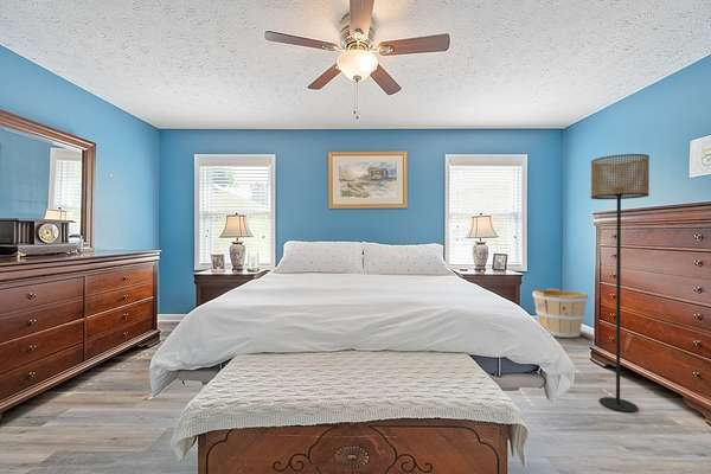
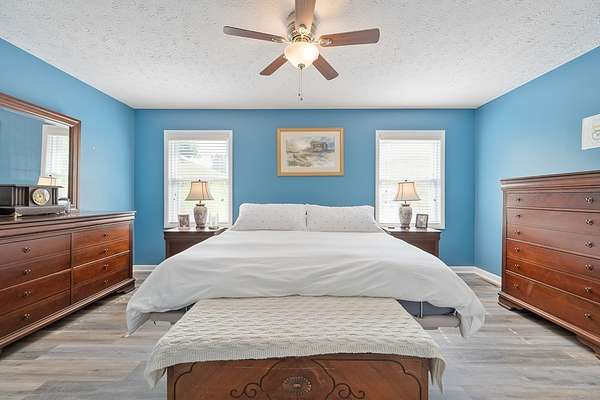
- floor lamp (617, 281)
- wooden bucket (559, 312)
